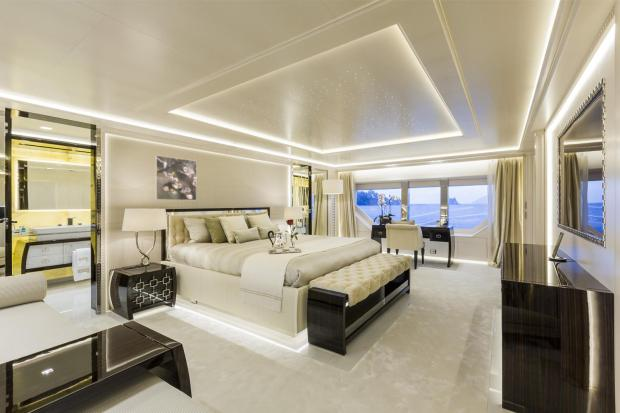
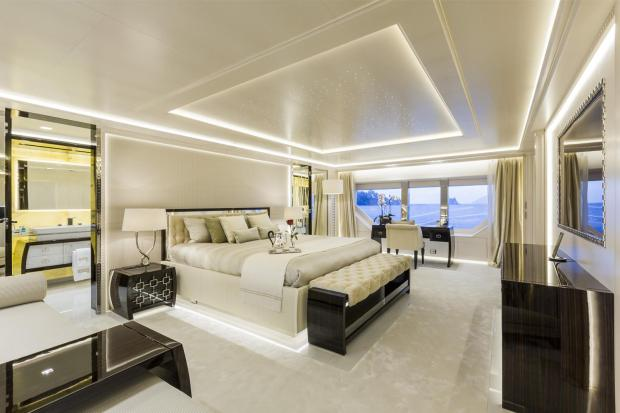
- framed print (177, 179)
